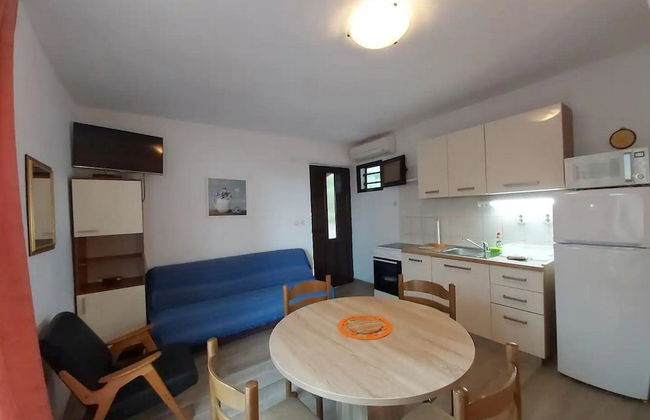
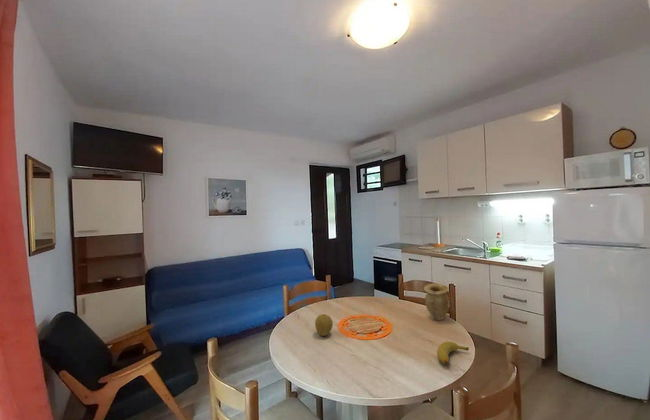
+ banana (449, 352)
+ vase (436, 302)
+ fruit (324, 324)
